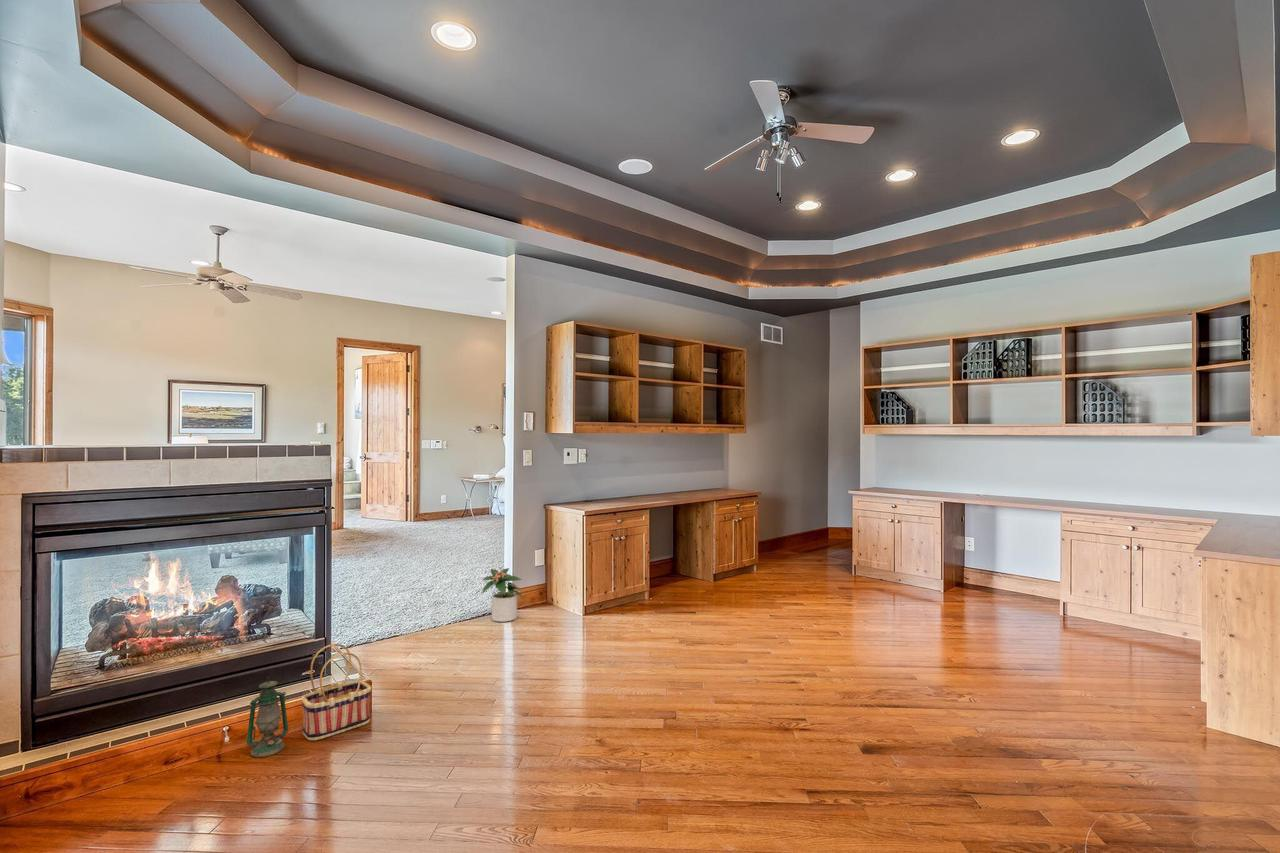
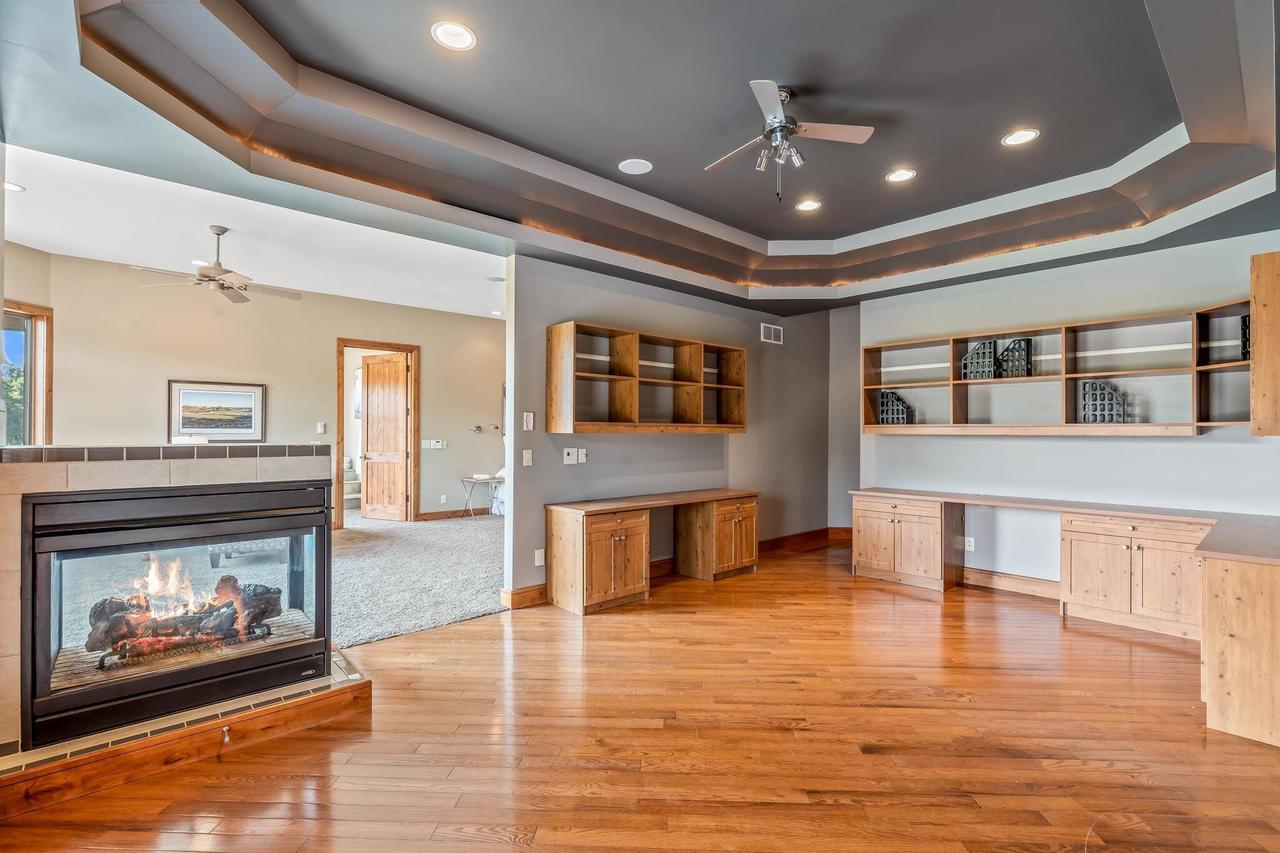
- lantern (268, 713)
- basket (336, 687)
- potted plant (502, 594)
